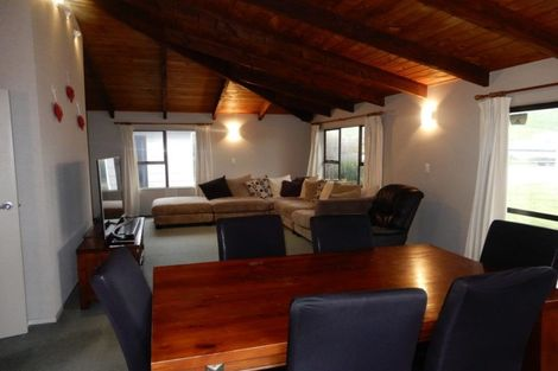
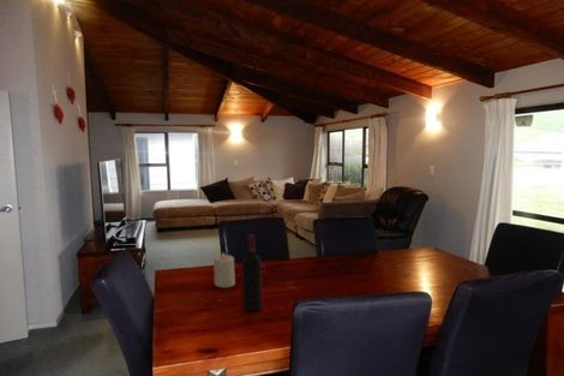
+ wine bottle (251, 271)
+ candle (224, 268)
